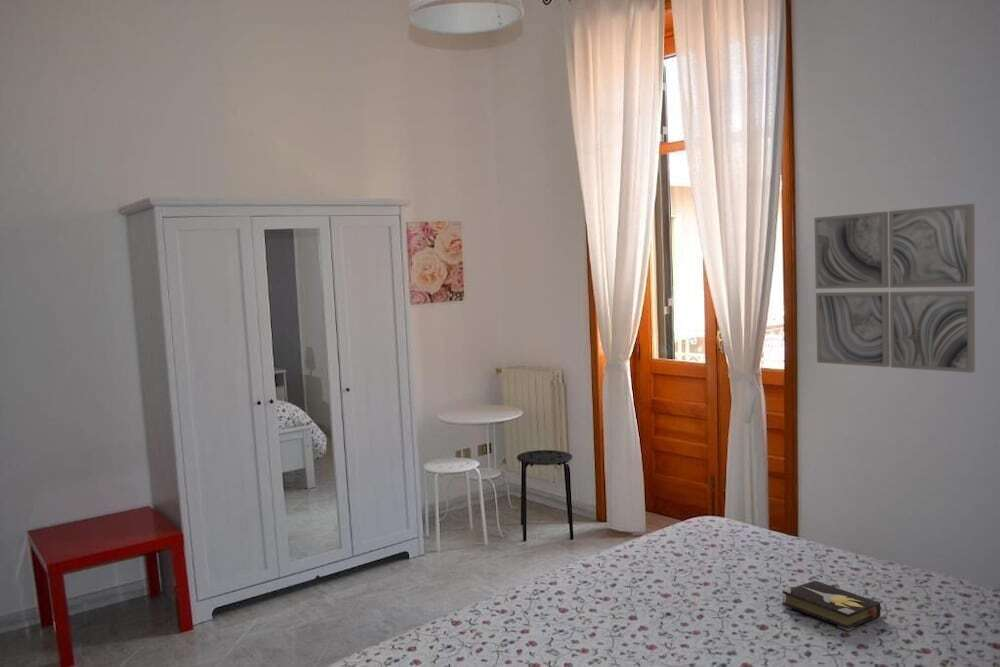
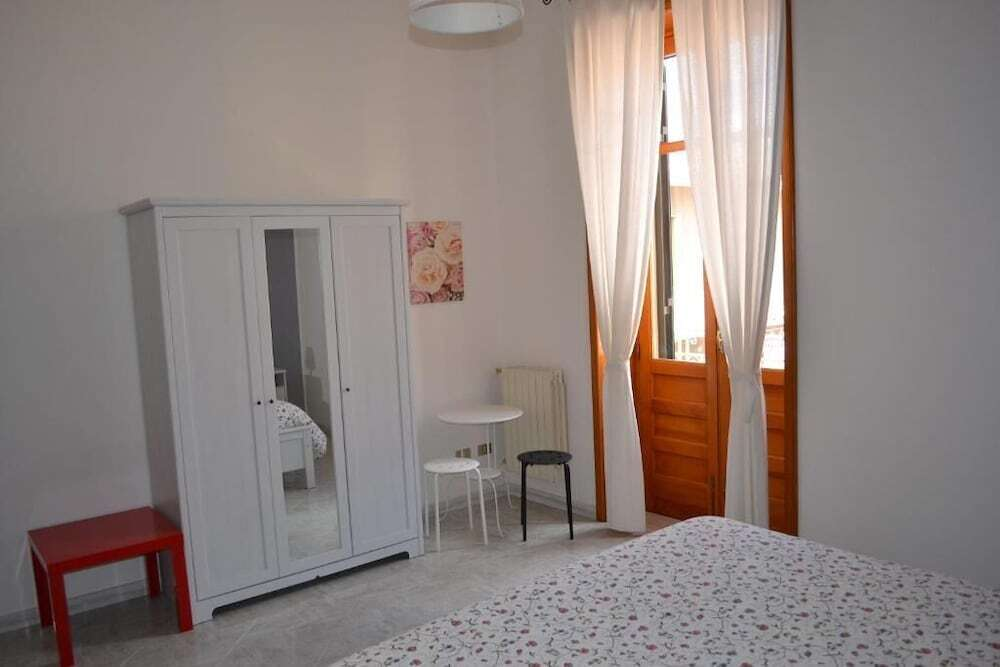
- hardback book (830, 602)
- wall art (890, 287)
